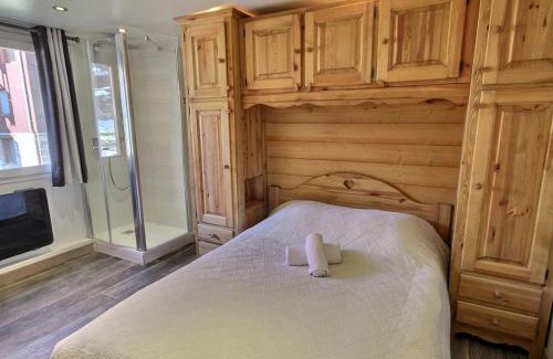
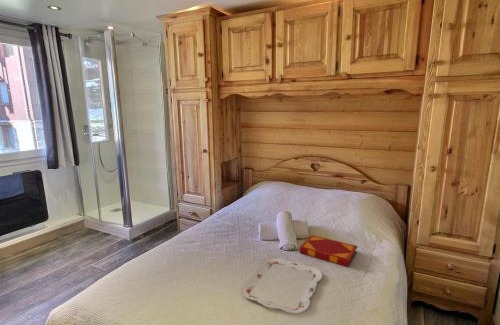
+ serving tray (287, 266)
+ hardback book (328, 249)
